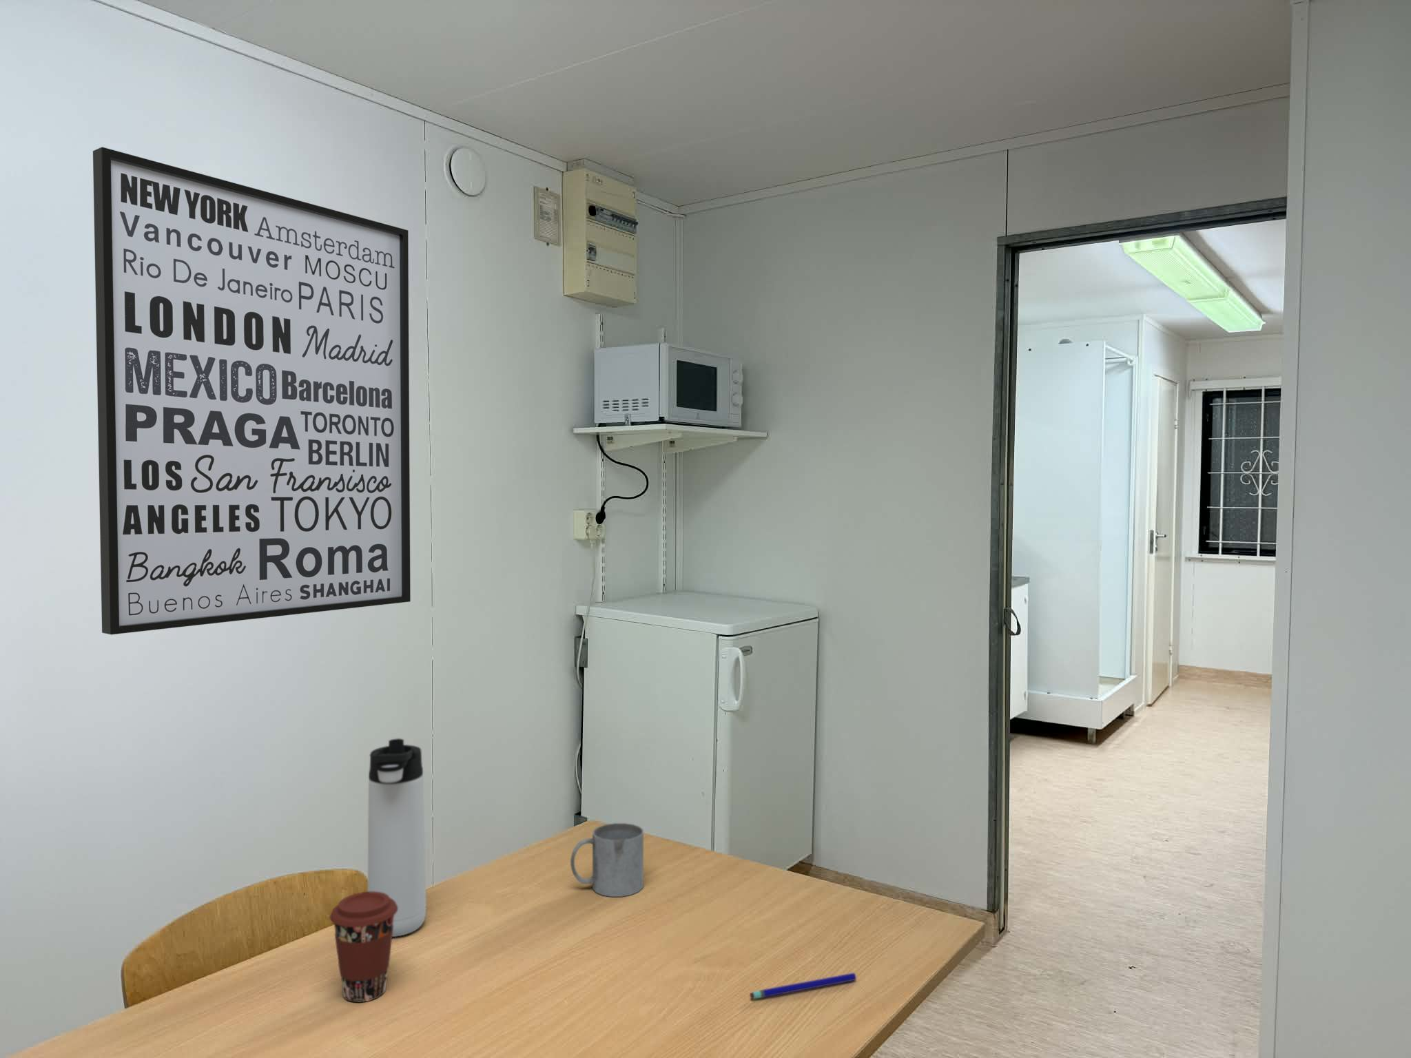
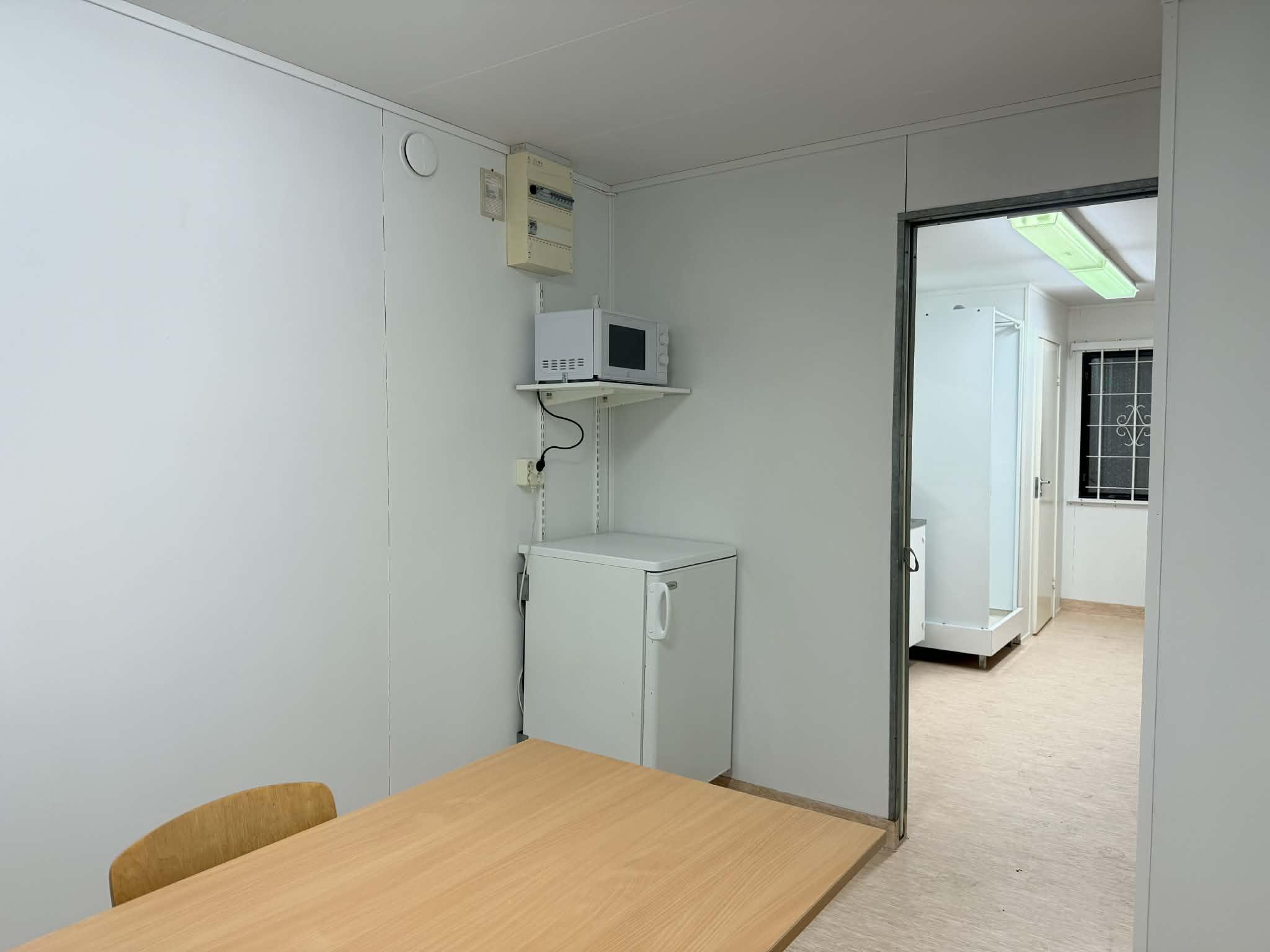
- coffee cup (363, 947)
- thermos bottle (394, 838)
- pen (803, 986)
- mug (607, 860)
- wall art (273, 407)
